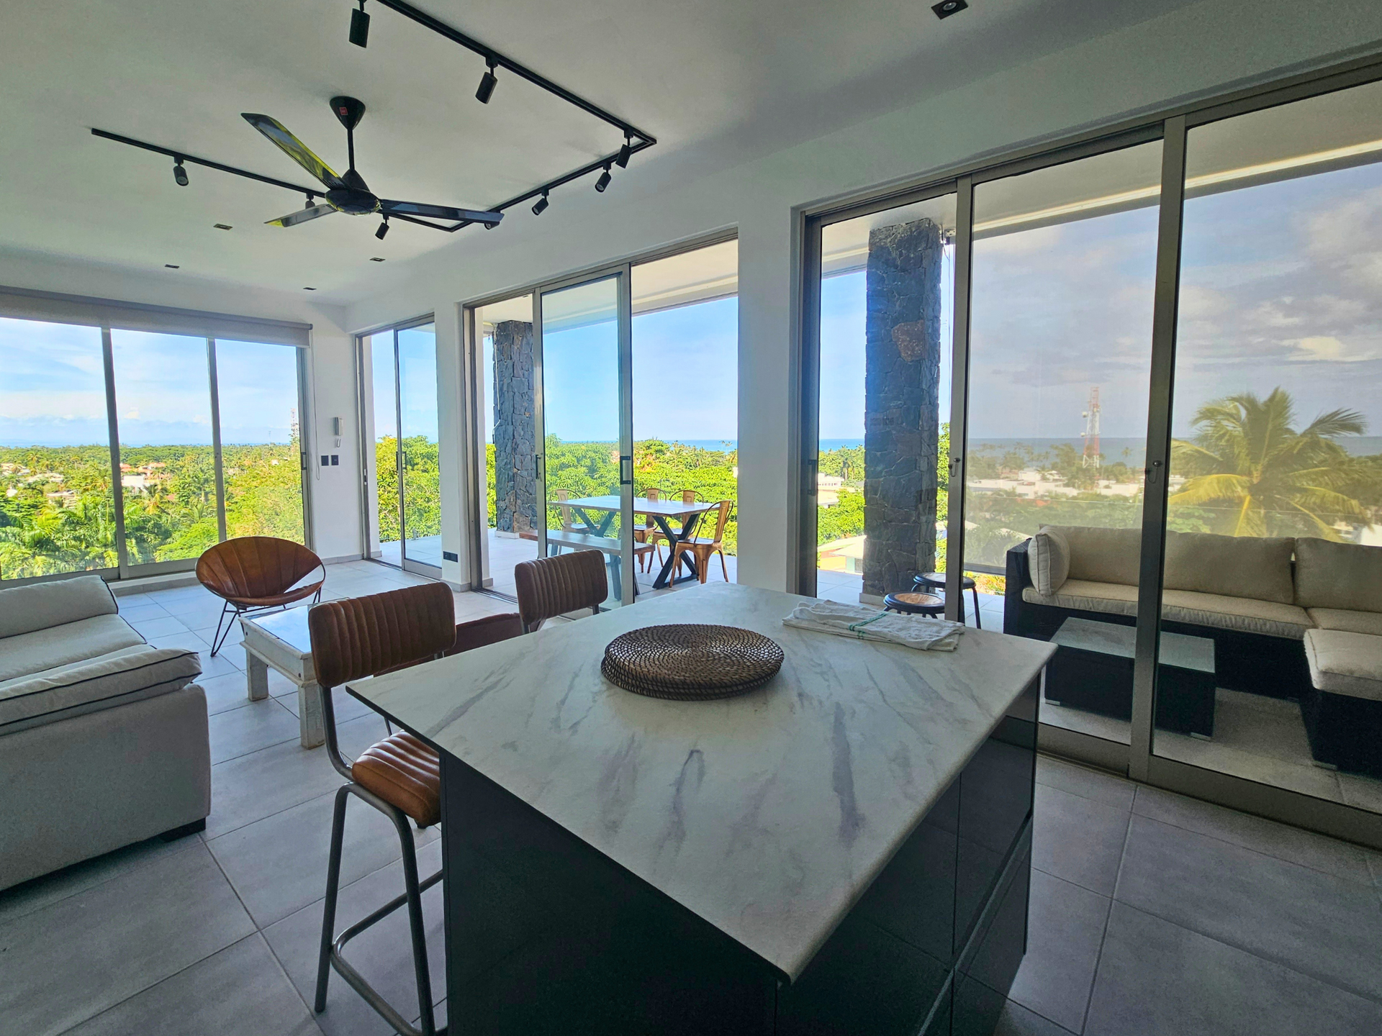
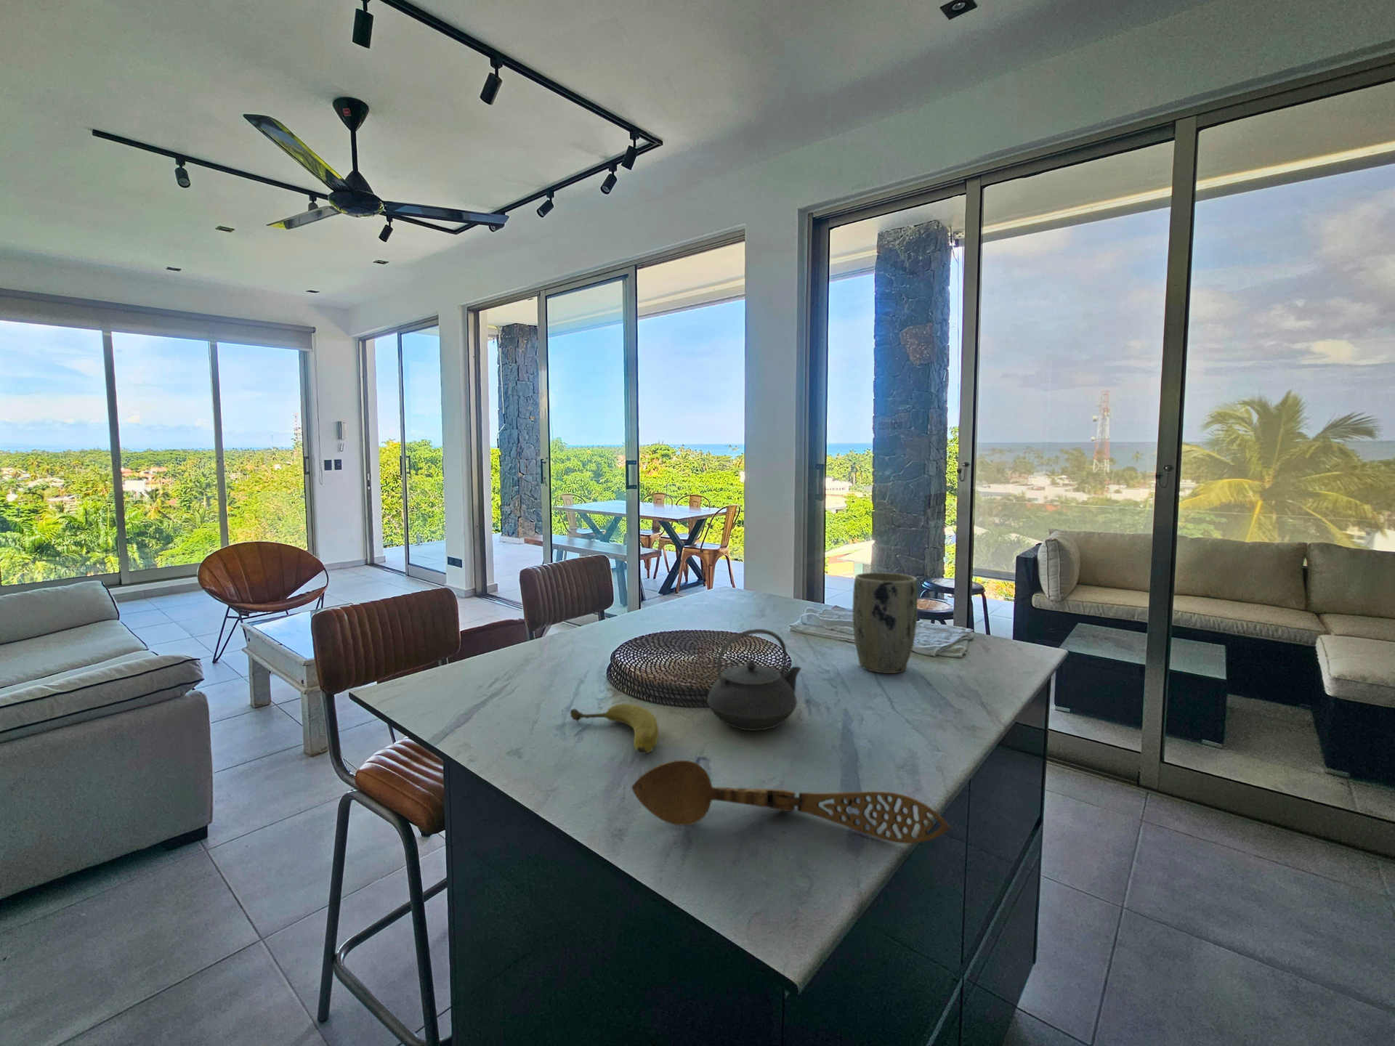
+ fruit (617, 721)
+ plant pot (883, 622)
+ wooden spoon (783, 811)
+ teapot (758, 674)
